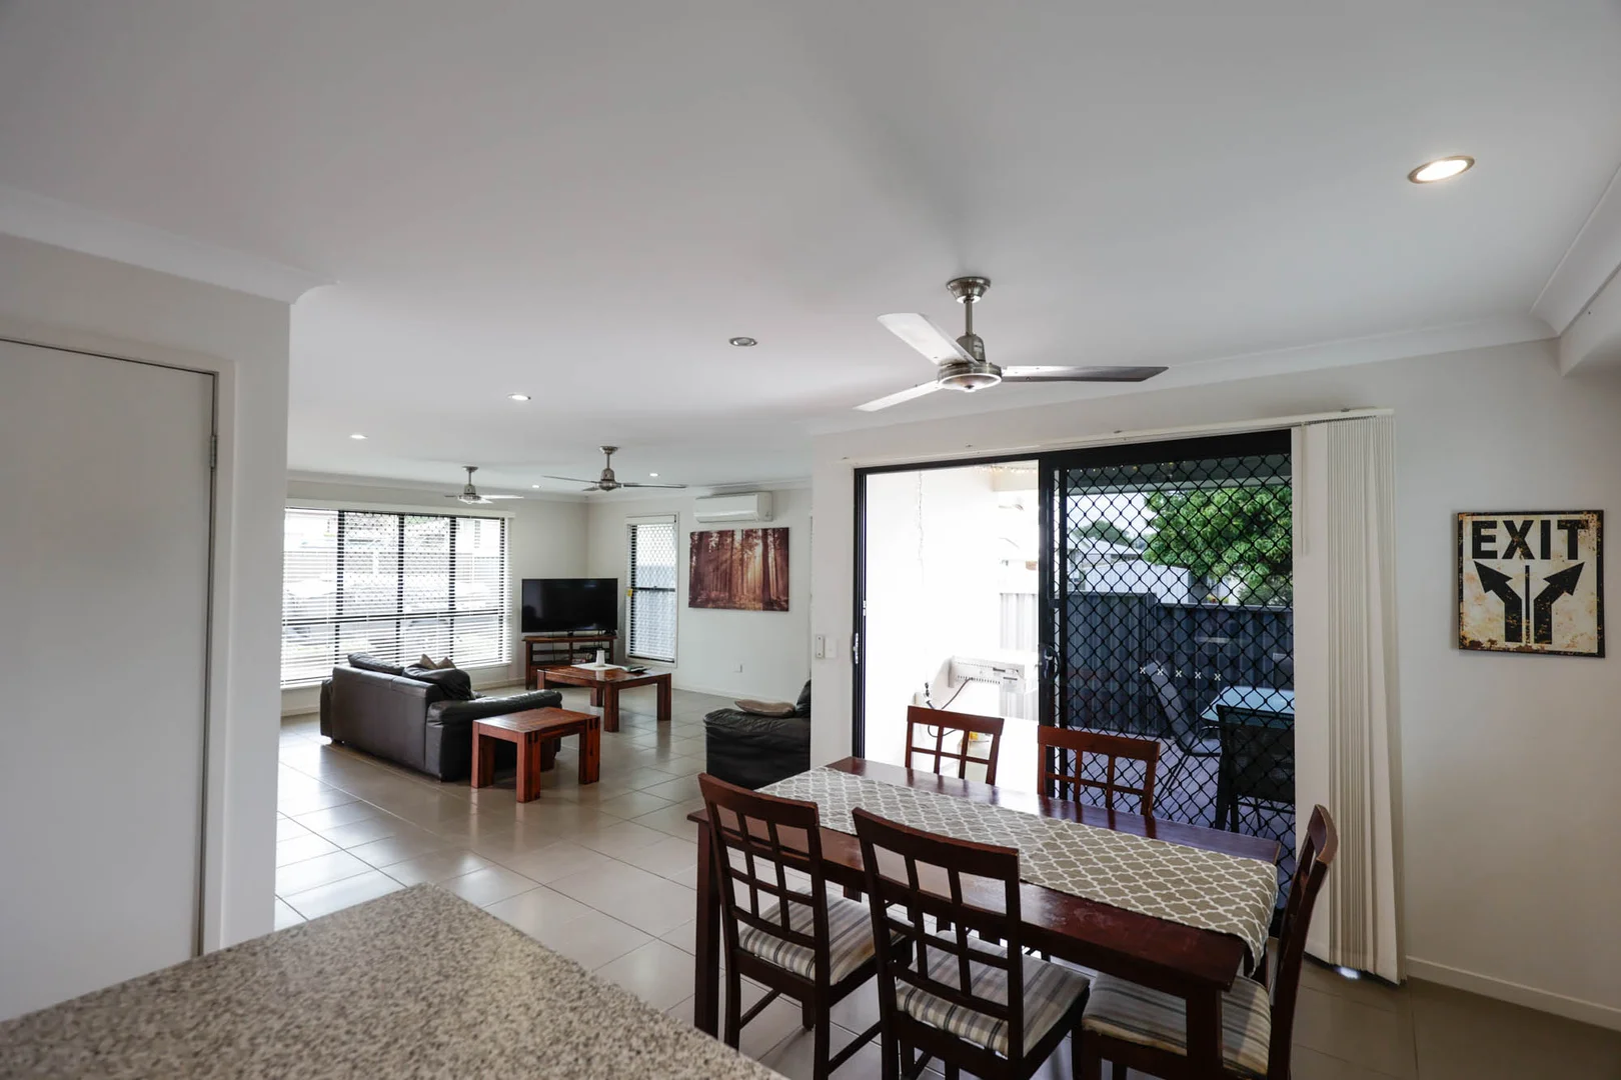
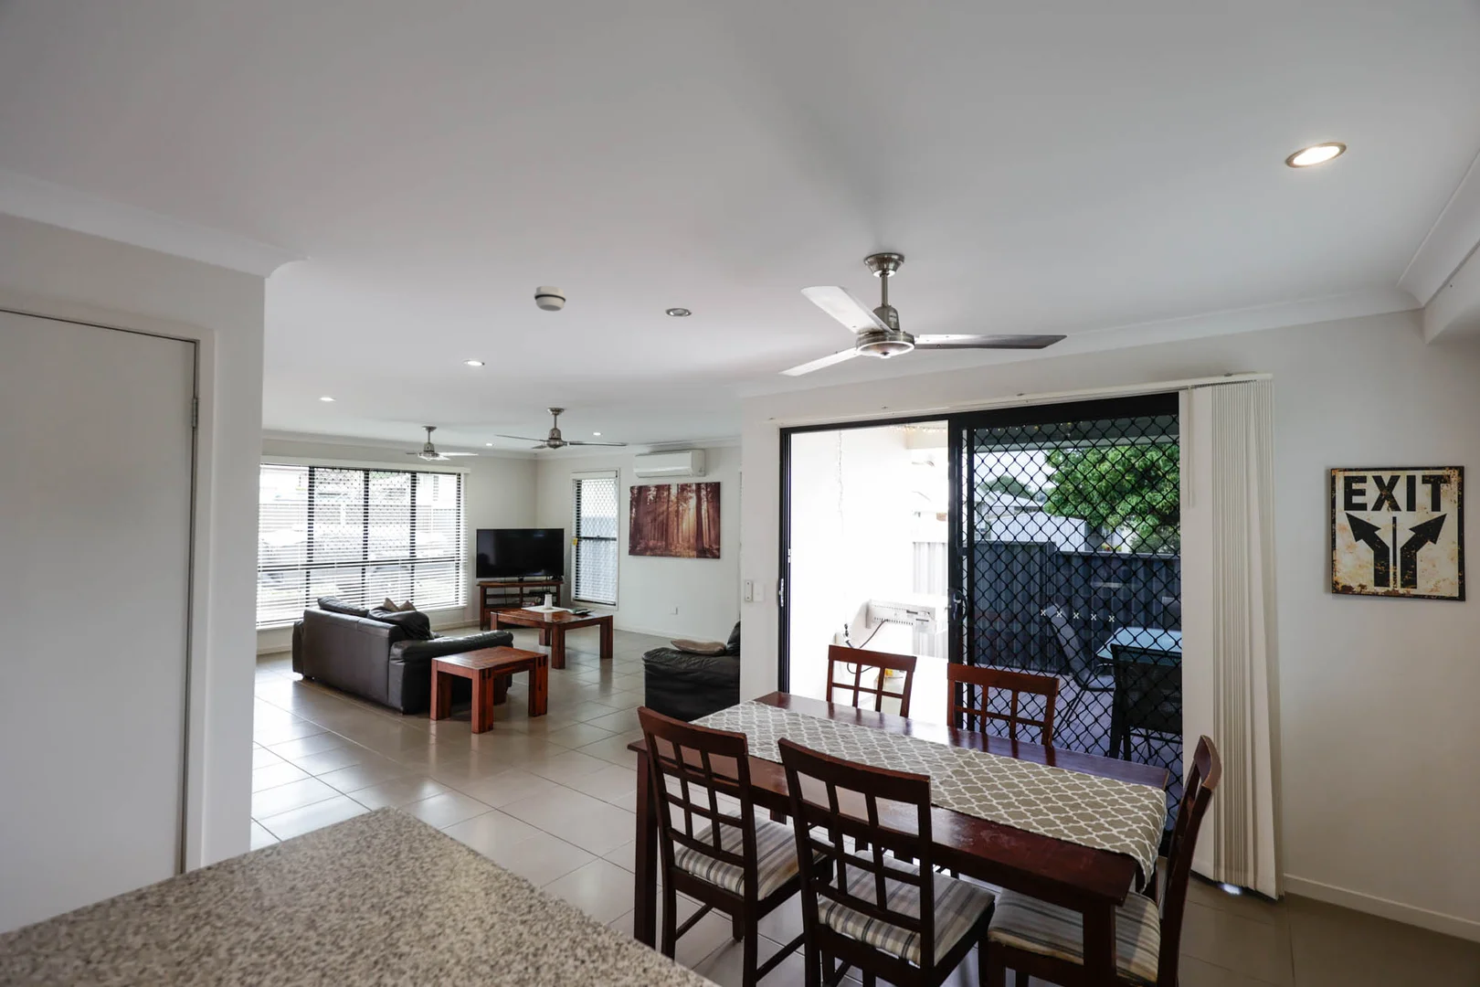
+ smoke detector (549, 299)
